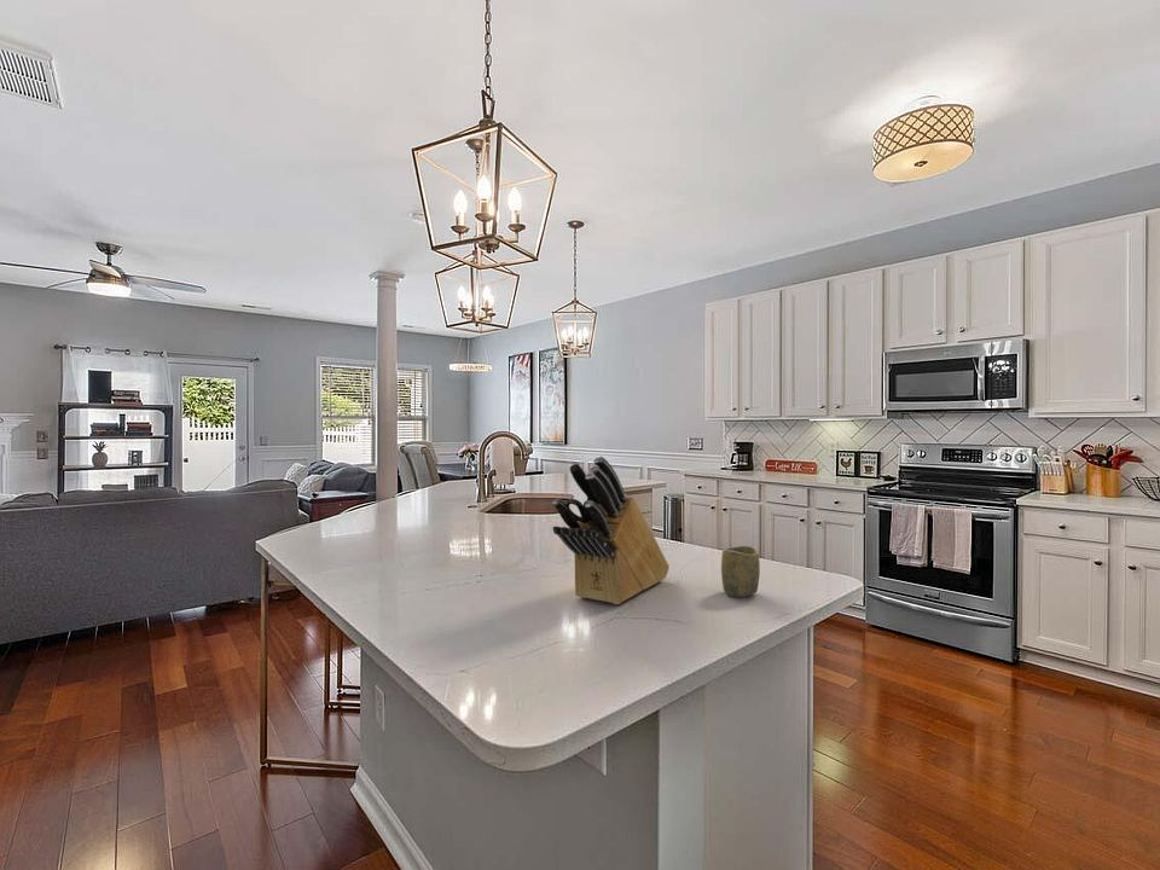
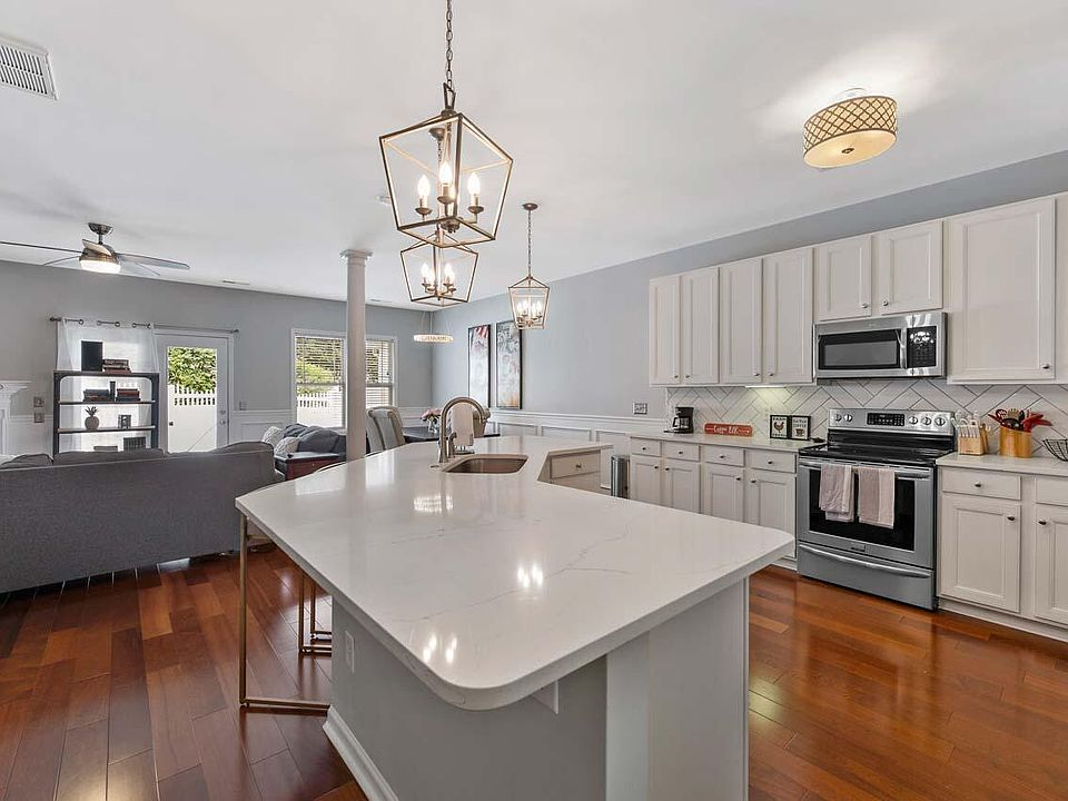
- cup (740, 570)
- knife block (614, 523)
